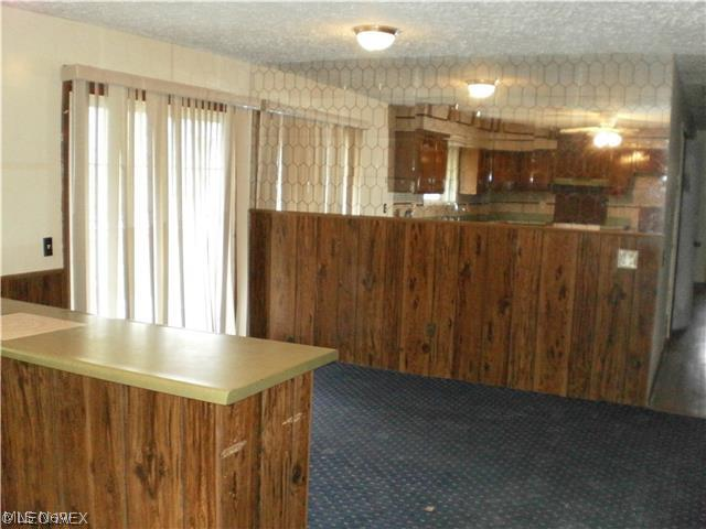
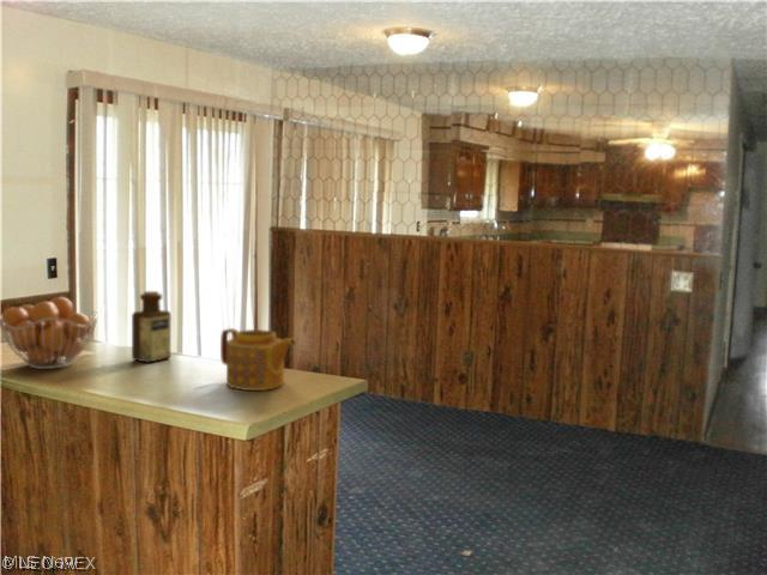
+ bottle (151, 325)
+ fruit basket (49, 332)
+ teapot (256, 358)
